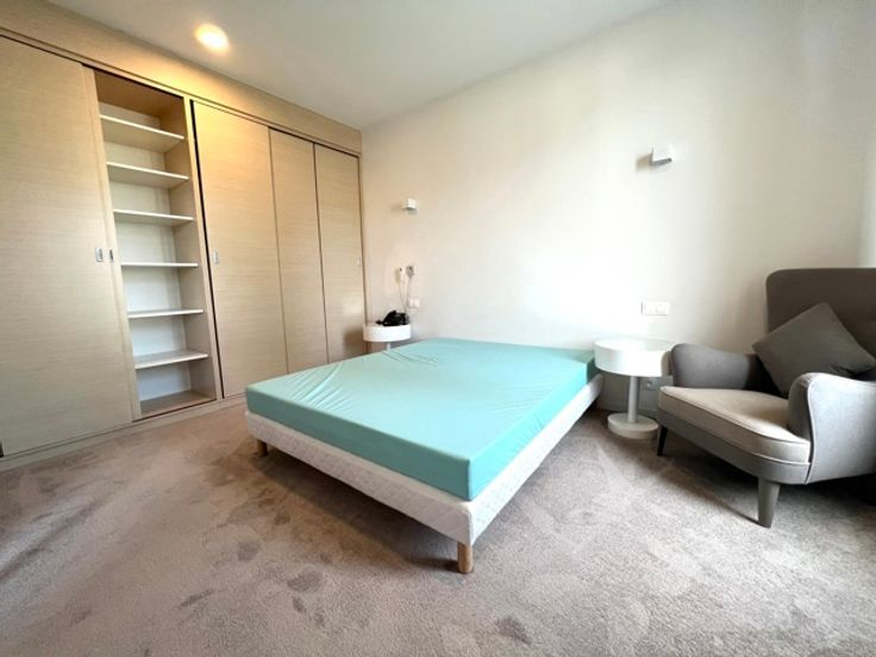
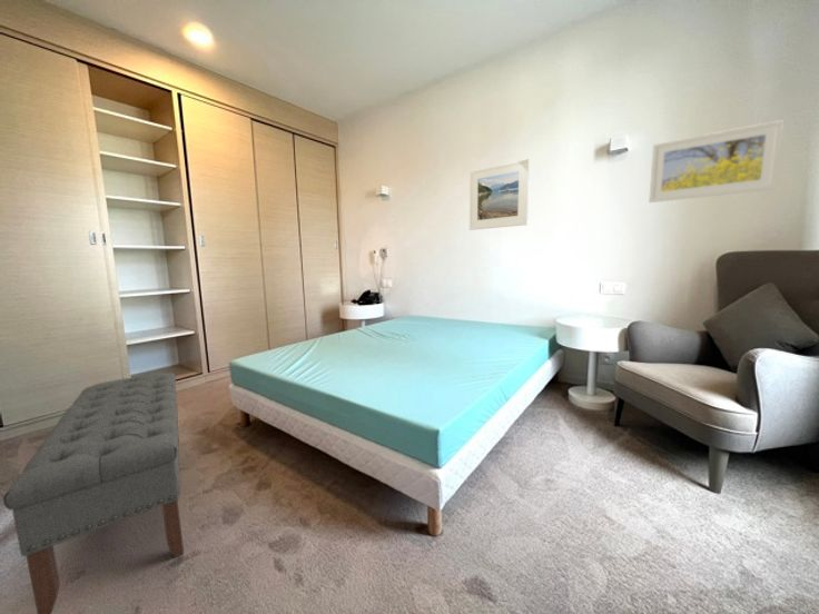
+ bench (126, 453)
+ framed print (497, 197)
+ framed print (709, 165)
